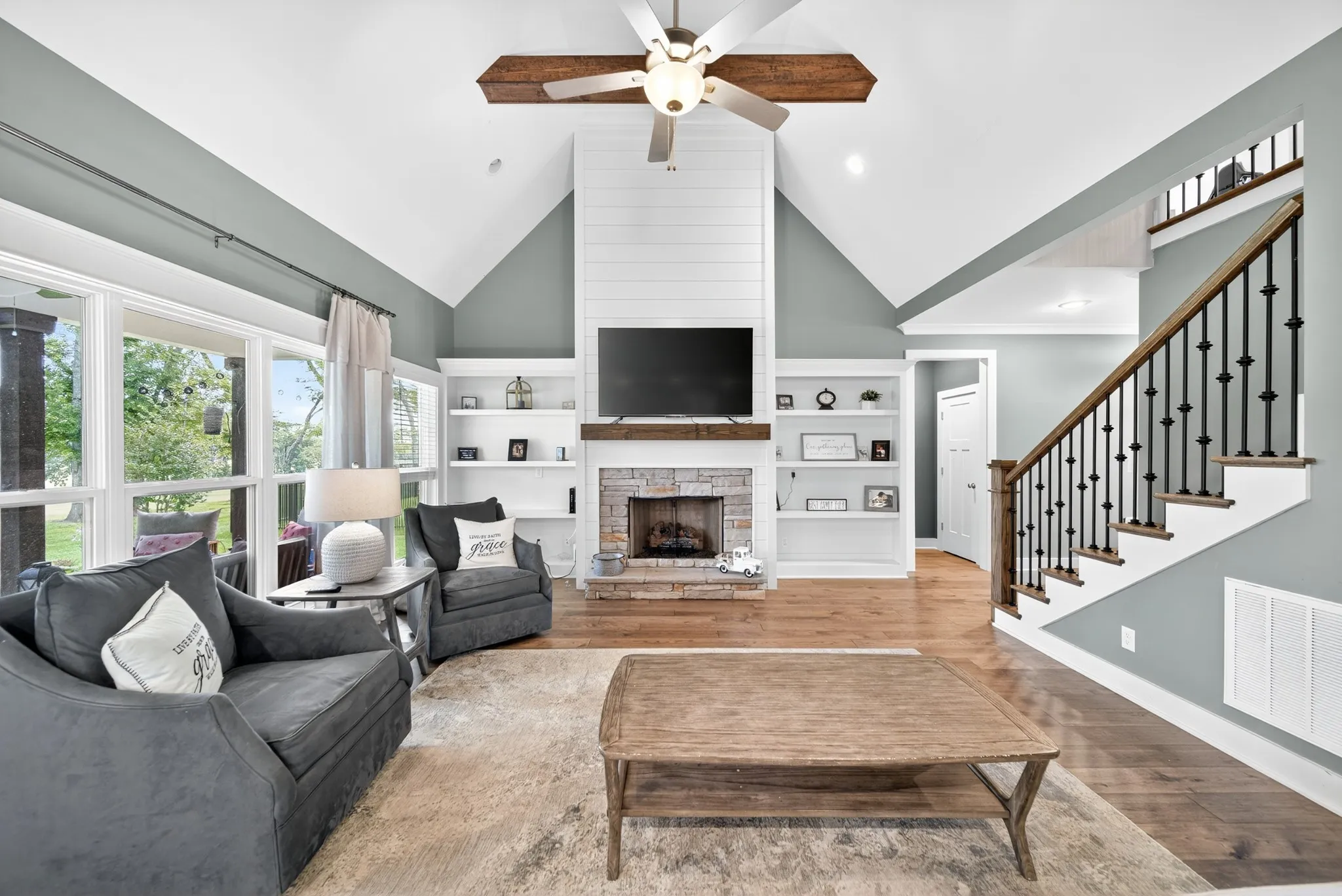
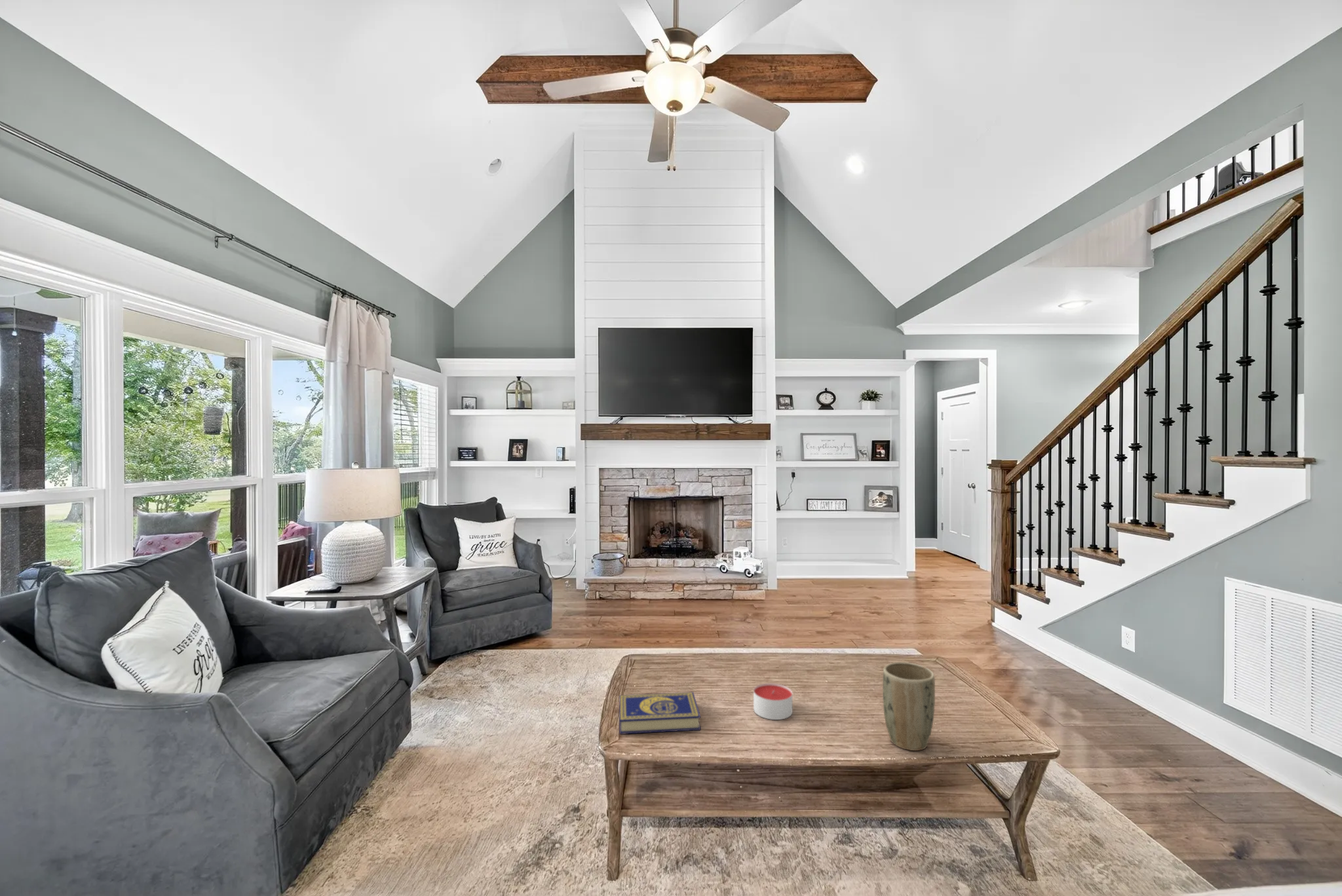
+ candle (773, 700)
+ plant pot (908, 706)
+ book (656, 711)
